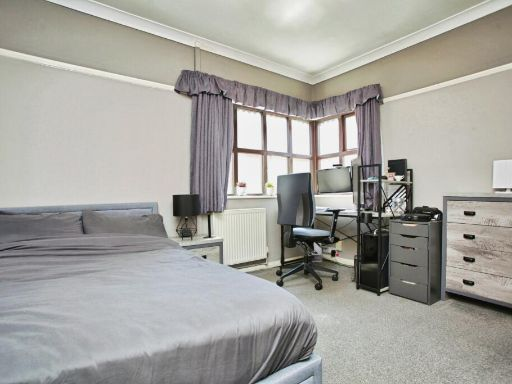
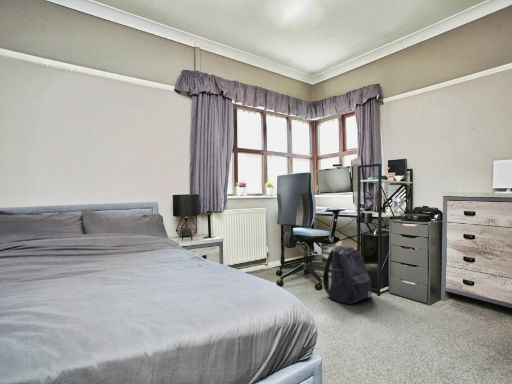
+ backpack (347, 271)
